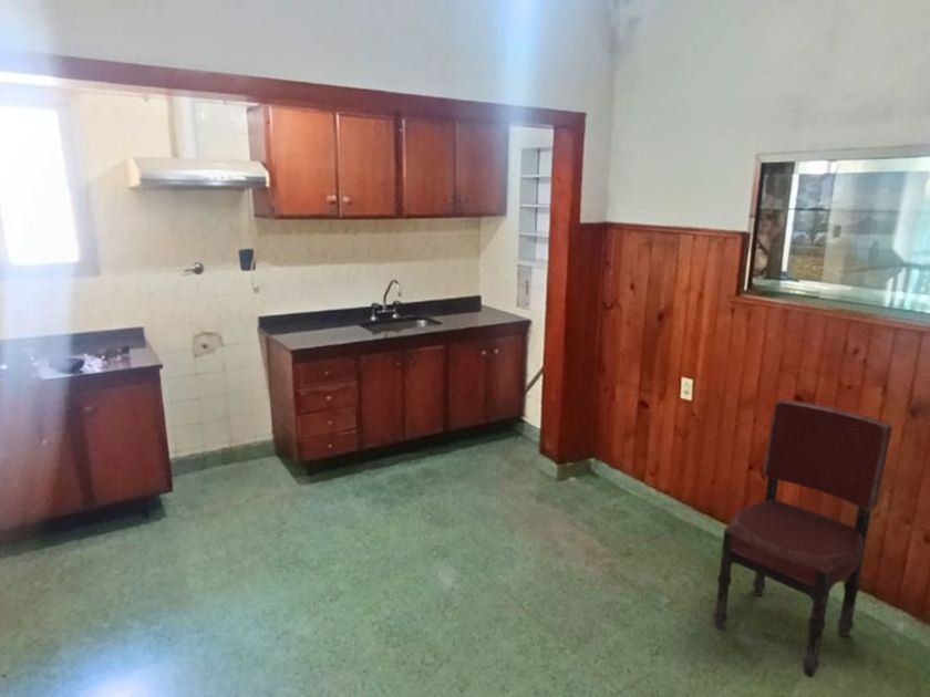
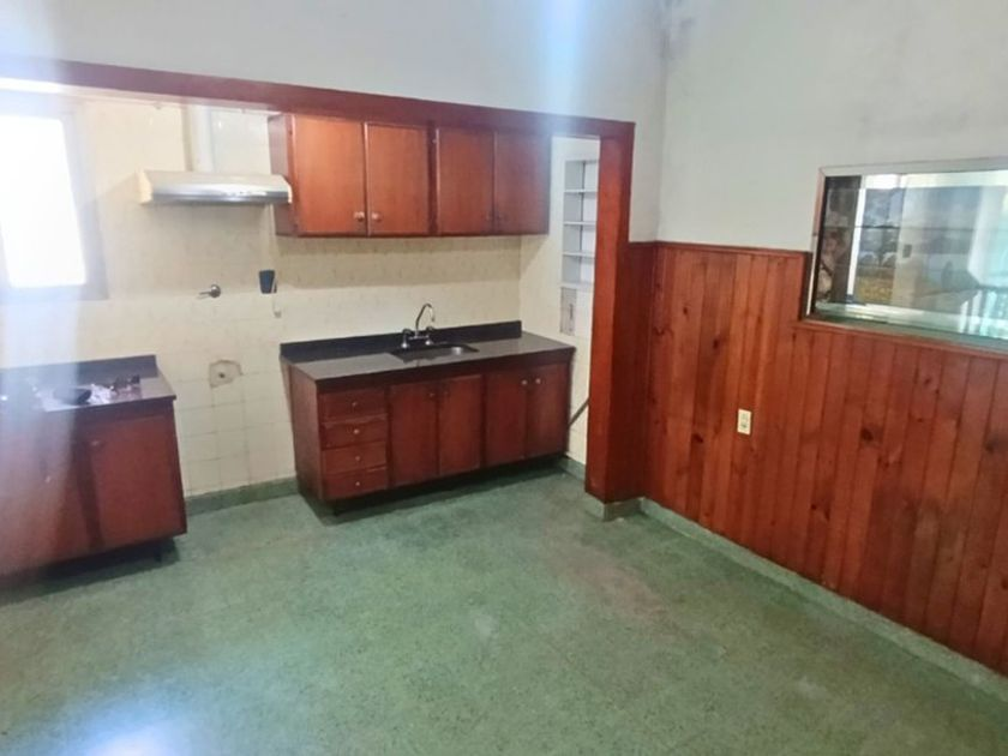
- dining chair (797, 528)
